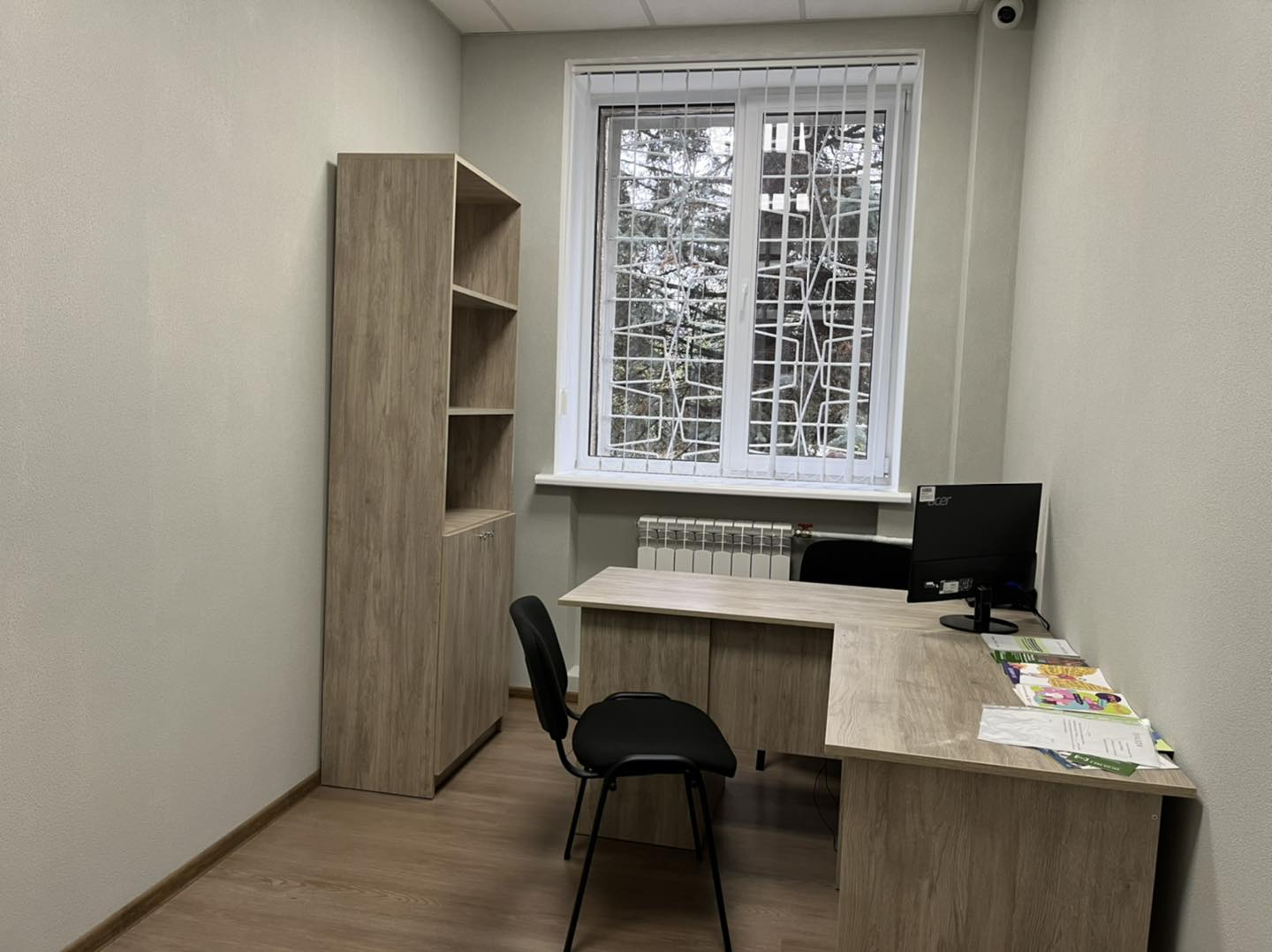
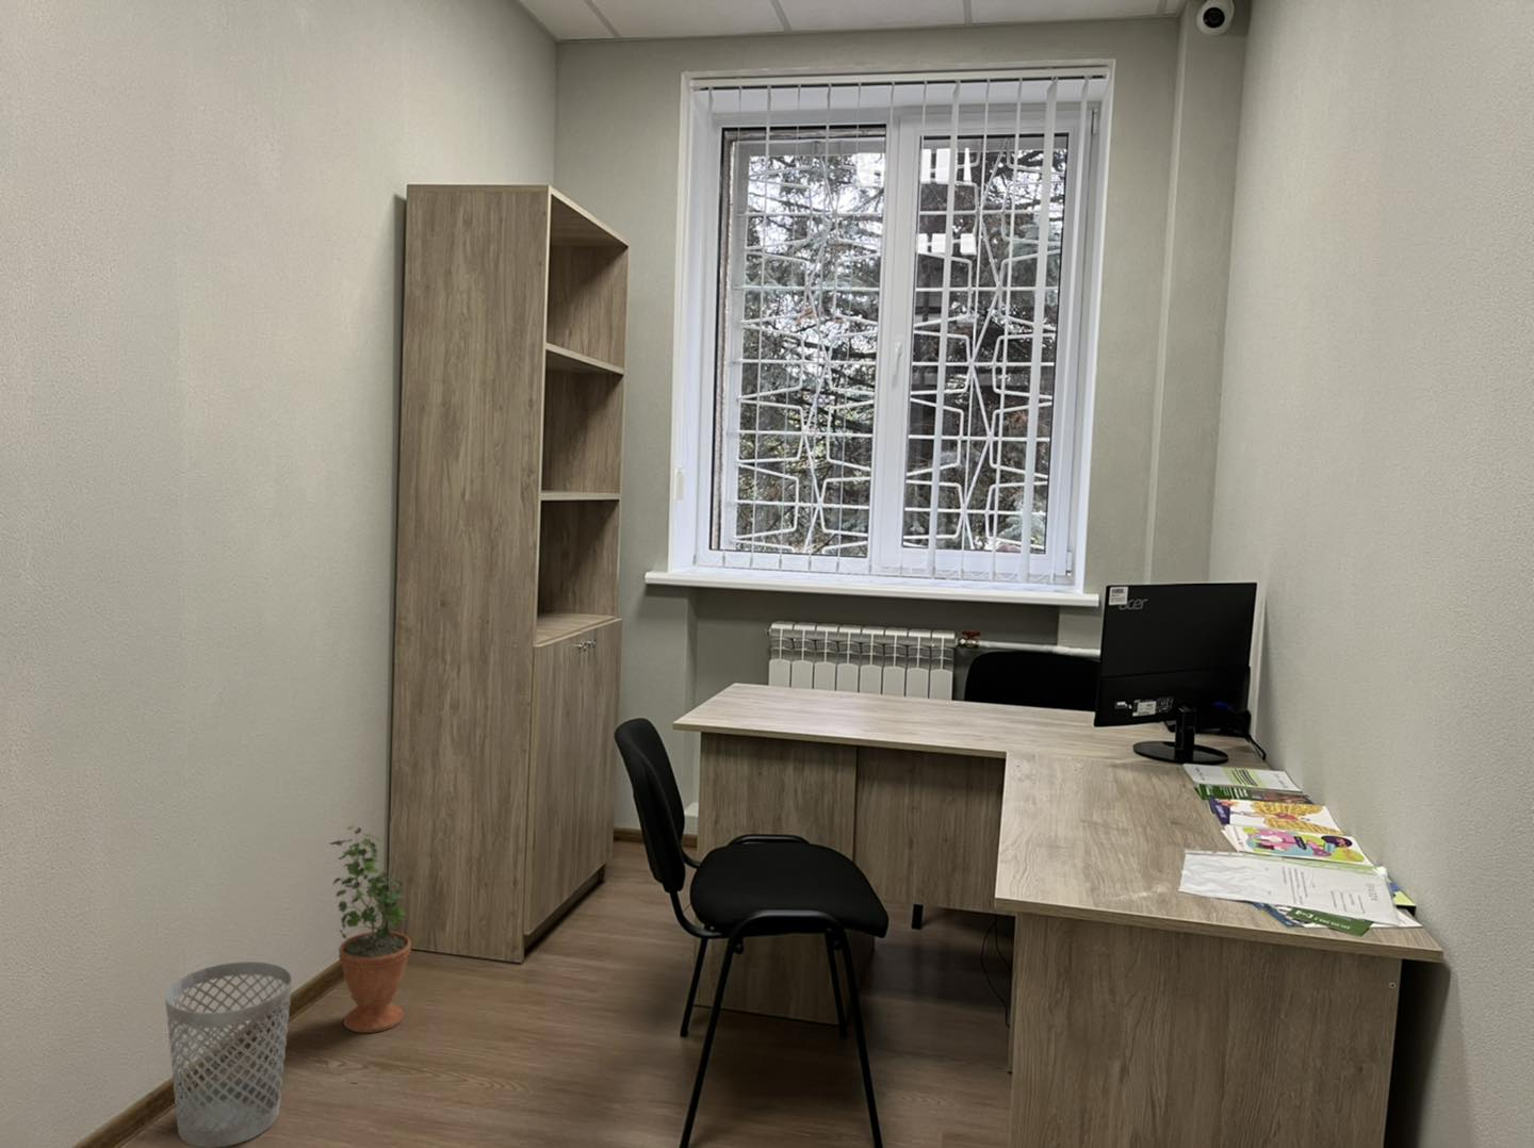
+ wastebasket (229, 1054)
+ potted plant (365, 925)
